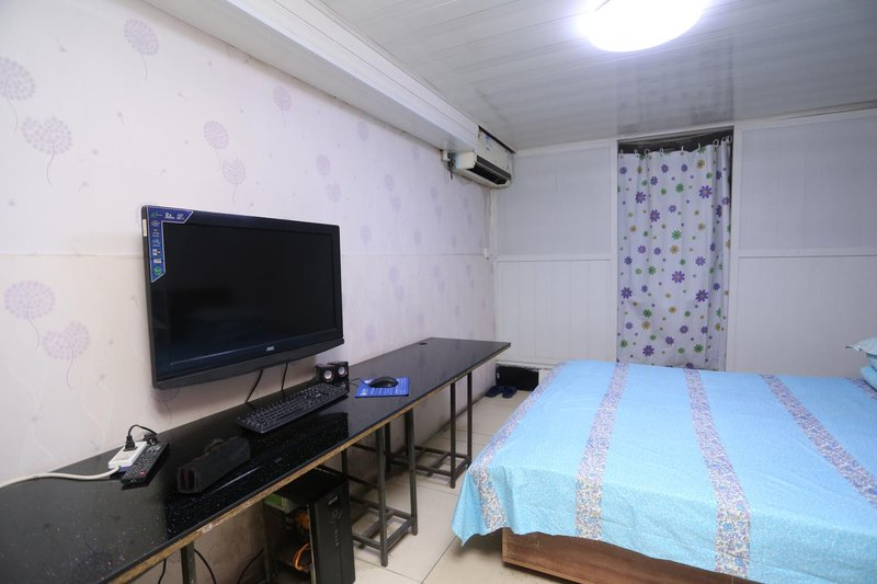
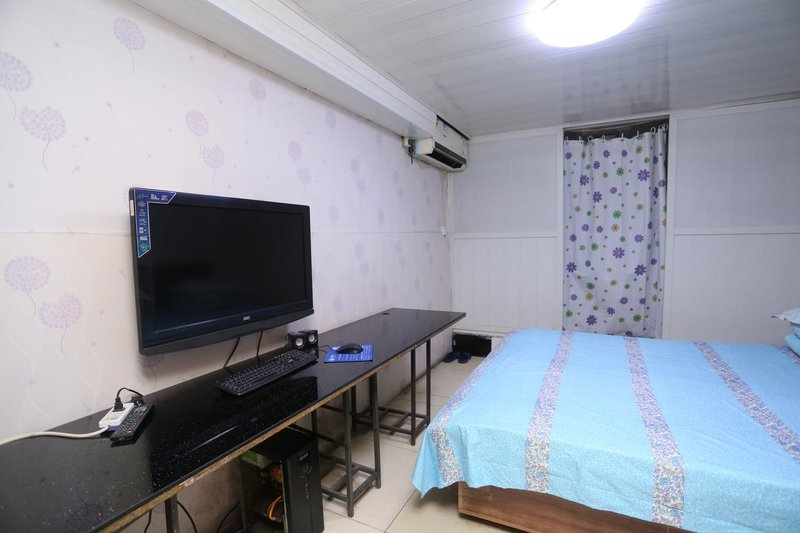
- pencil case (215, 456)
